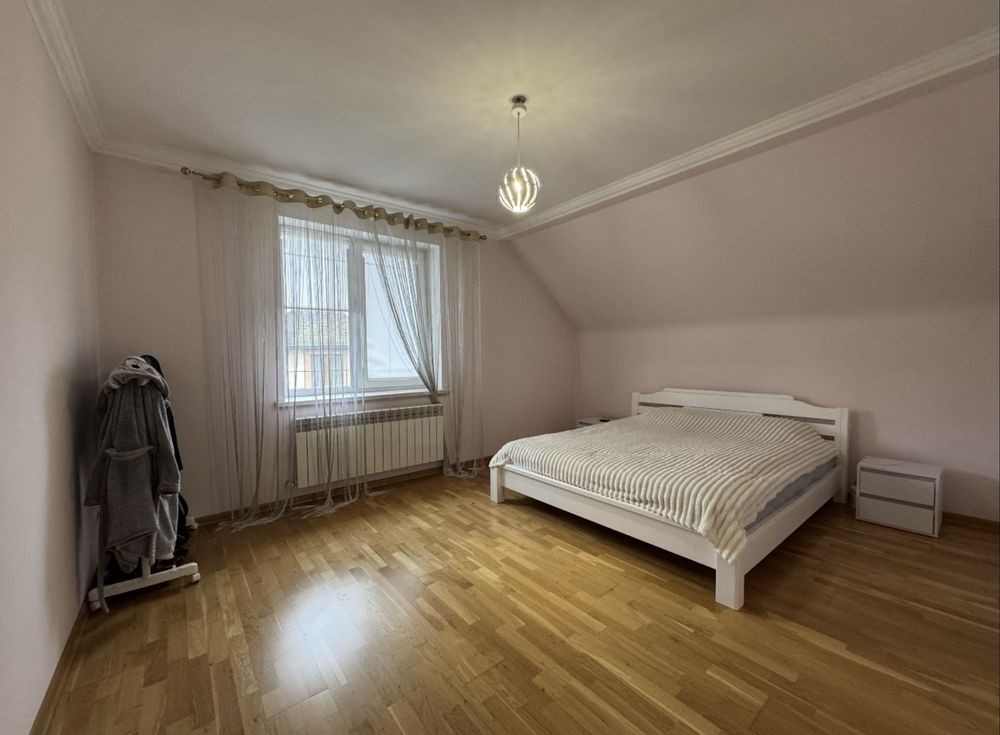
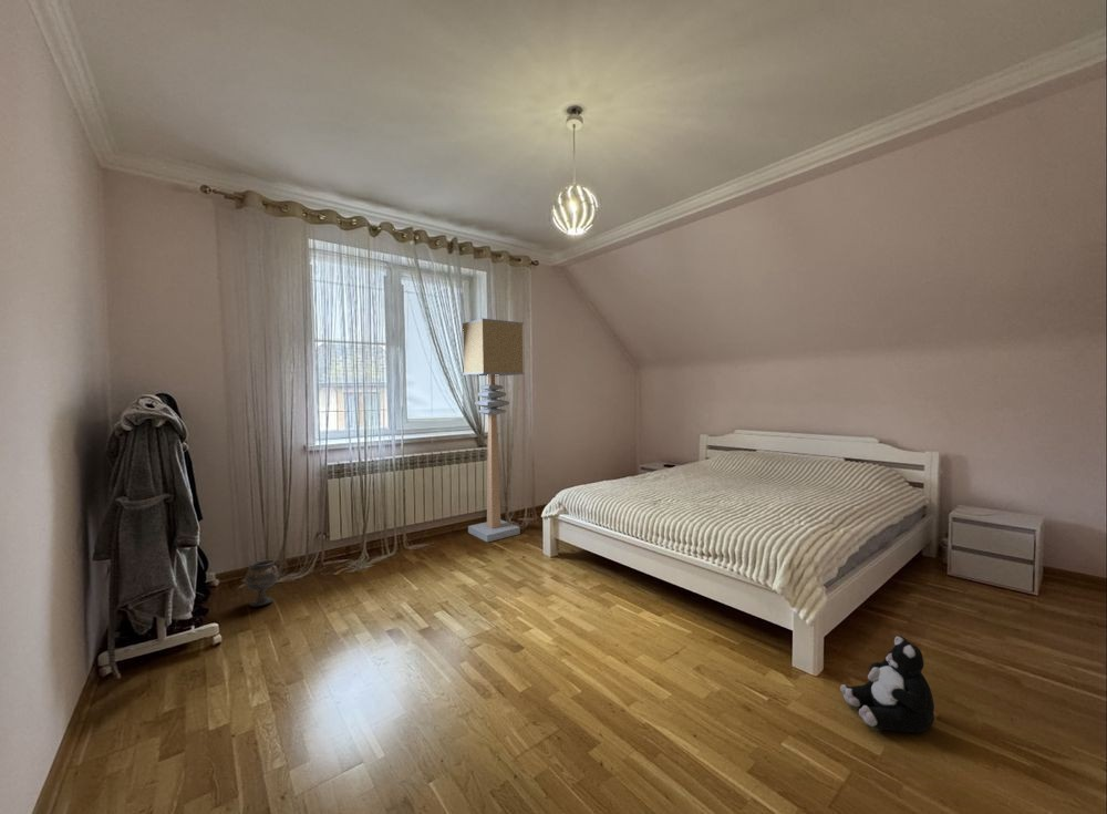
+ goblet (261, 581)
+ plush toy (890, 678)
+ floor lamp (492, 429)
